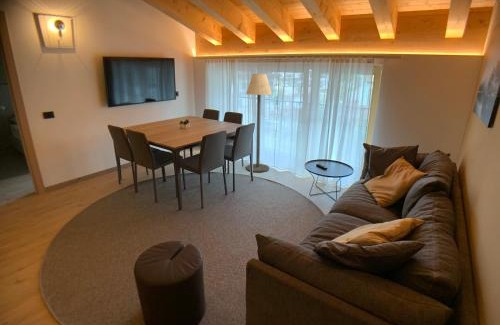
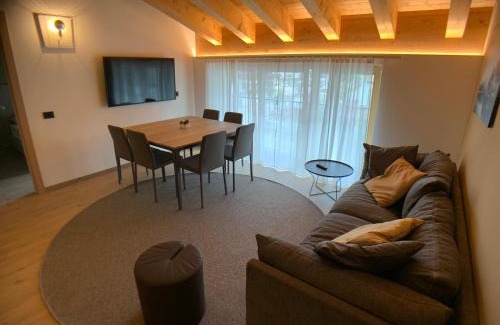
- floor lamp (258, 123)
